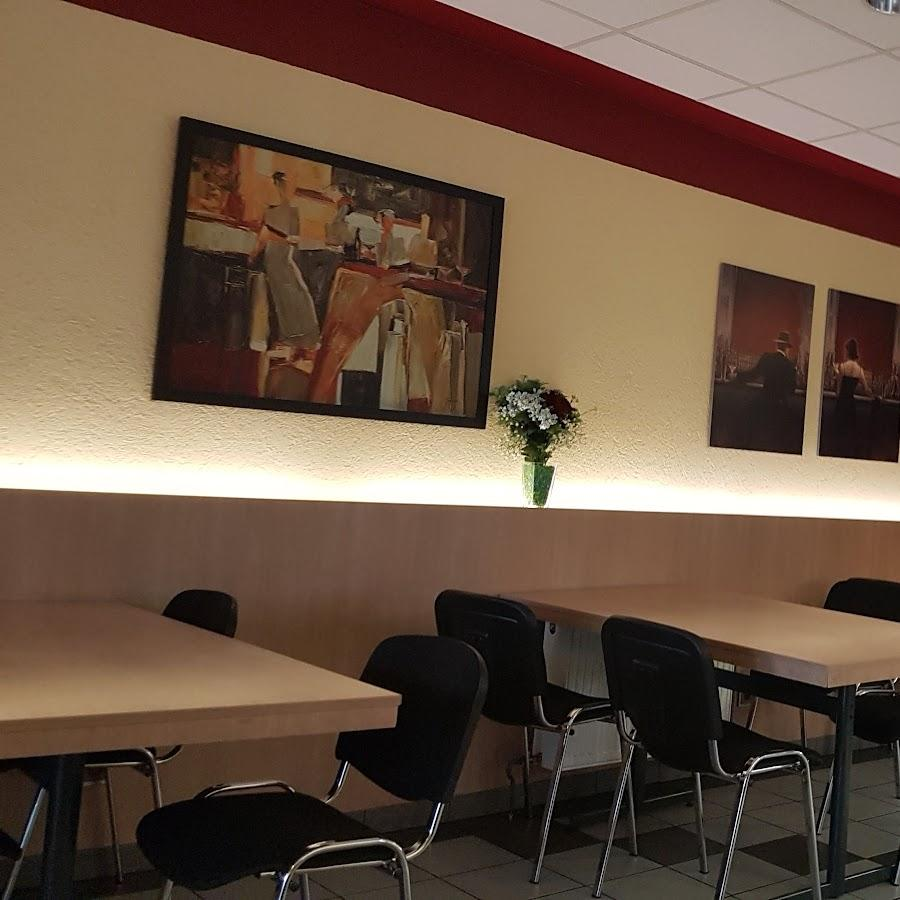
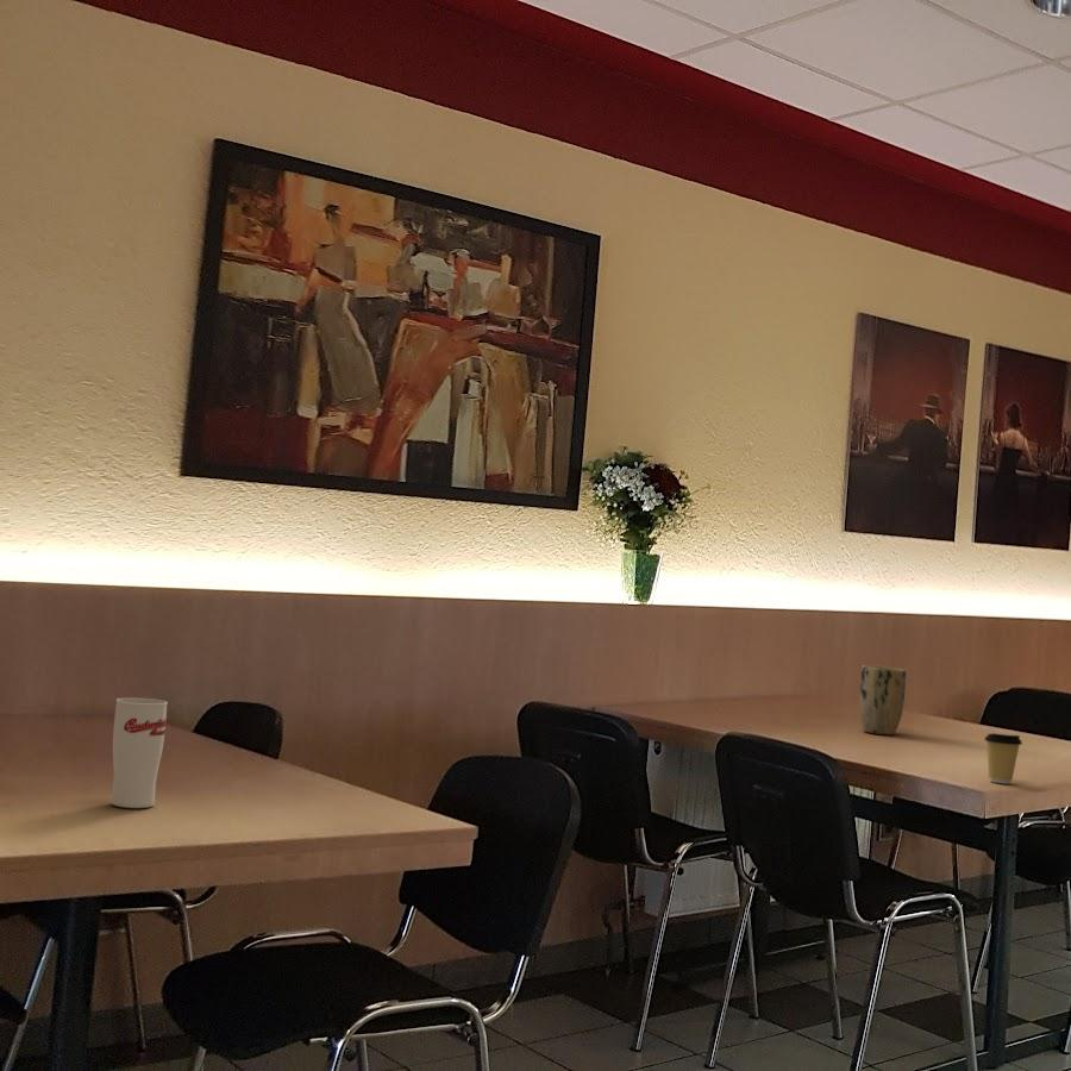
+ cup (137, 752)
+ plant pot (881, 700)
+ coffee cup (1002, 757)
